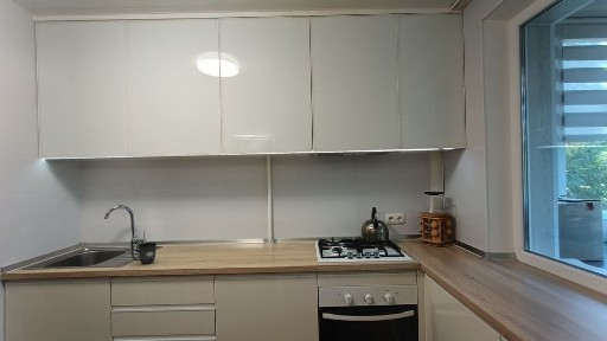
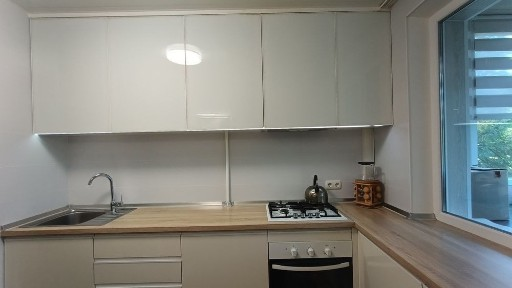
- mug (143, 253)
